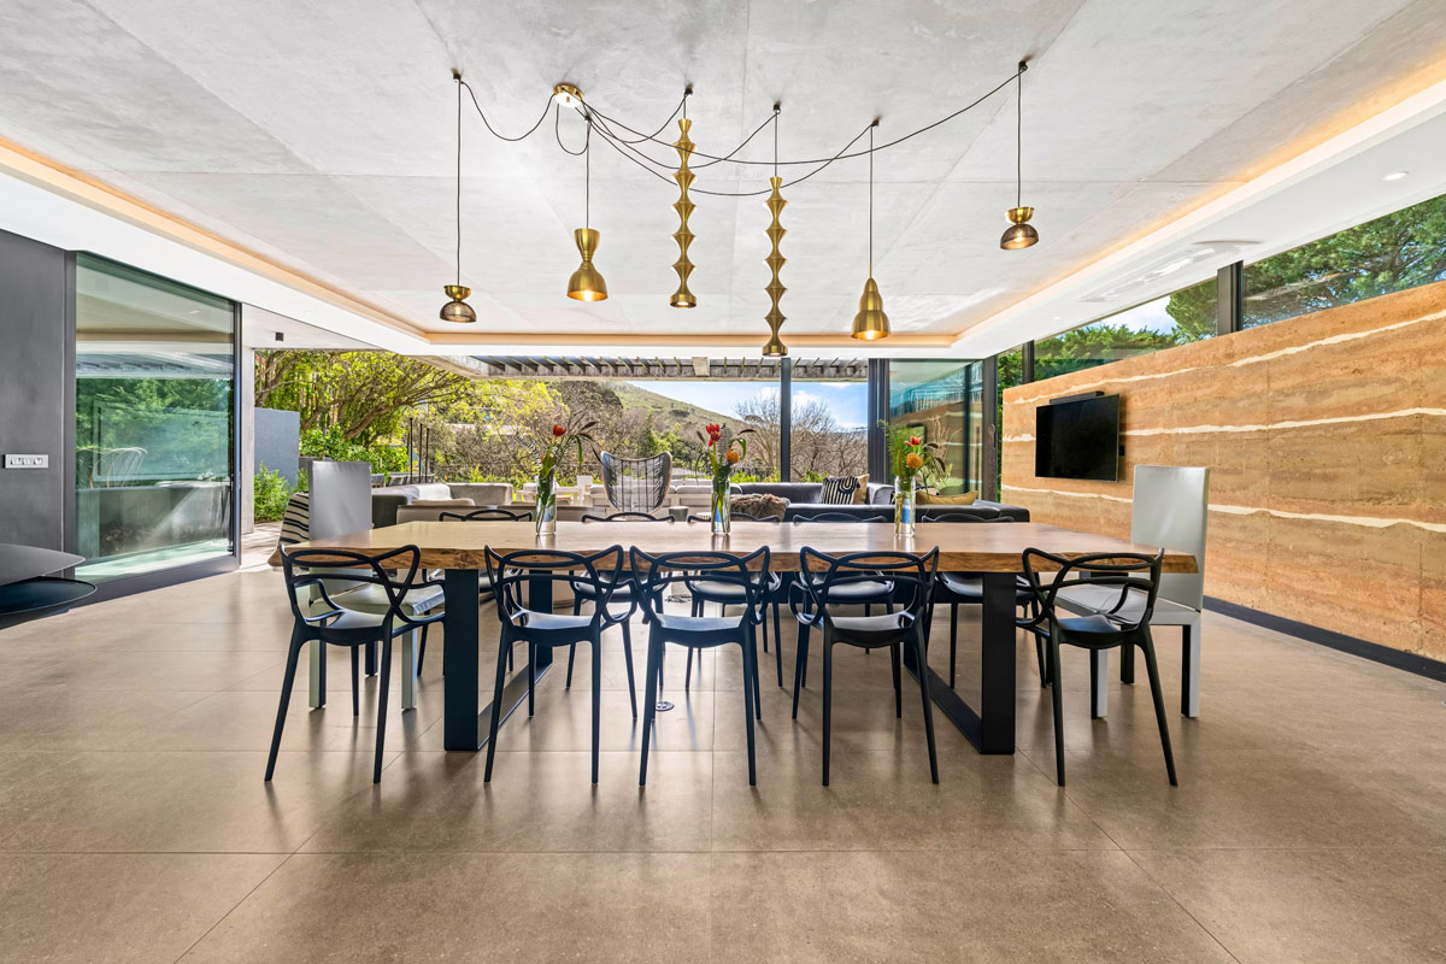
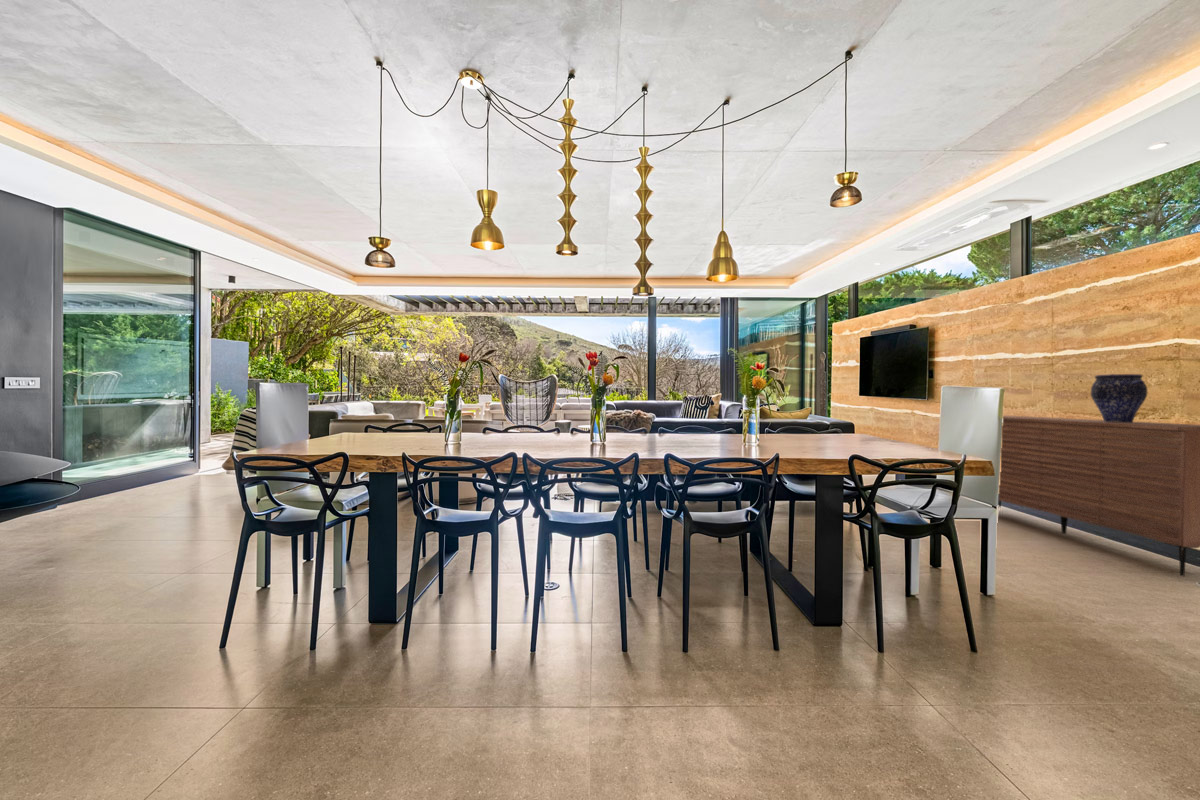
+ vase (1117, 398)
+ sideboard (1068, 477)
